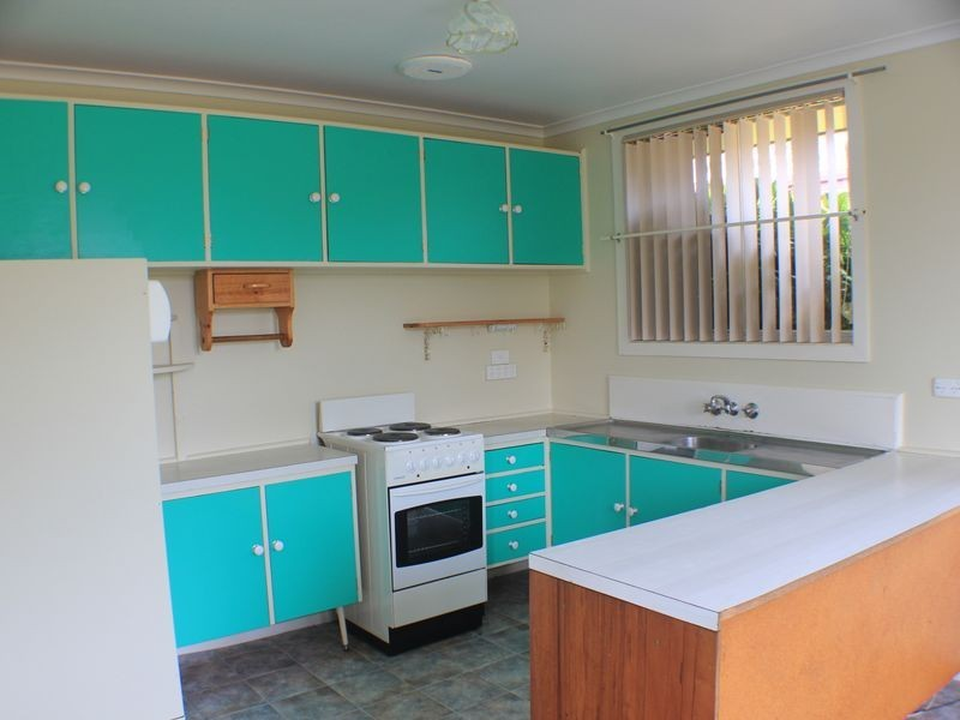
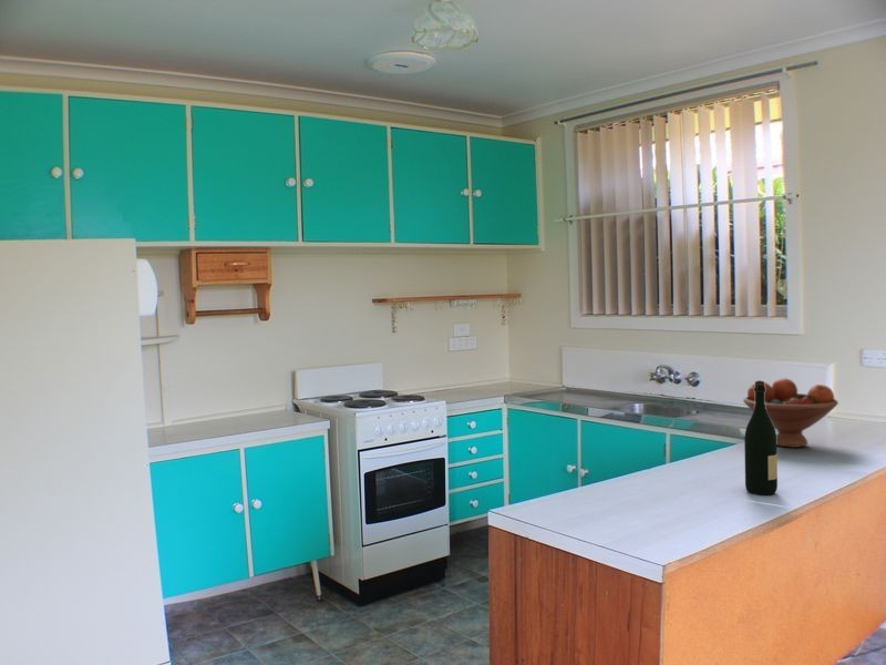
+ wine bottle (760, 436)
+ fruit bowl (790, 412)
